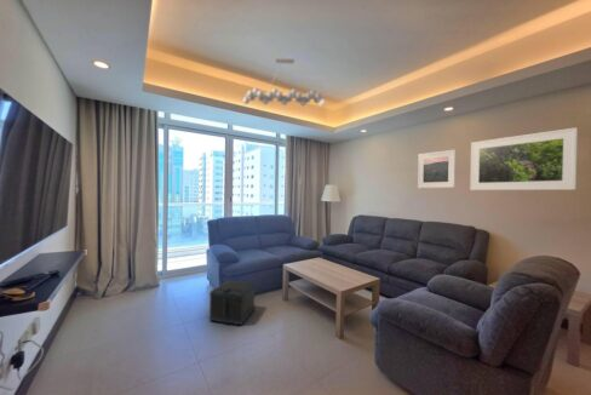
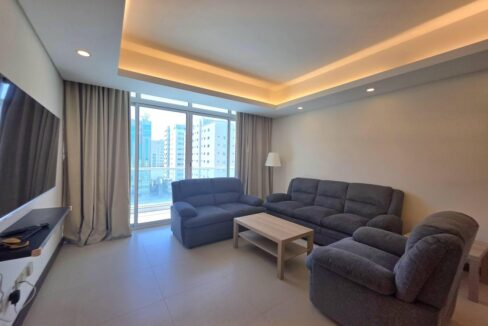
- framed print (516, 162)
- chandelier (276, 88)
- ottoman (233, 298)
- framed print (435, 170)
